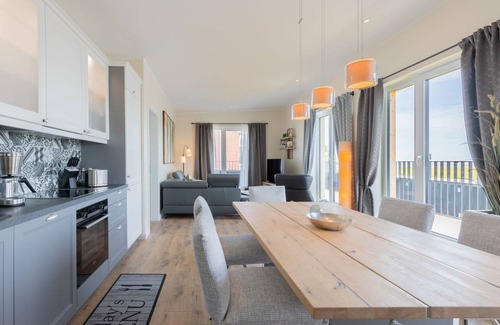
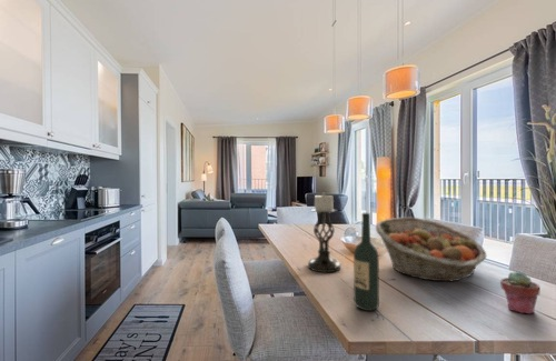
+ fruit basket (427, 244)
+ wine bottle (366, 260)
+ candle holder (324, 229)
+ potted succulent (519, 290)
